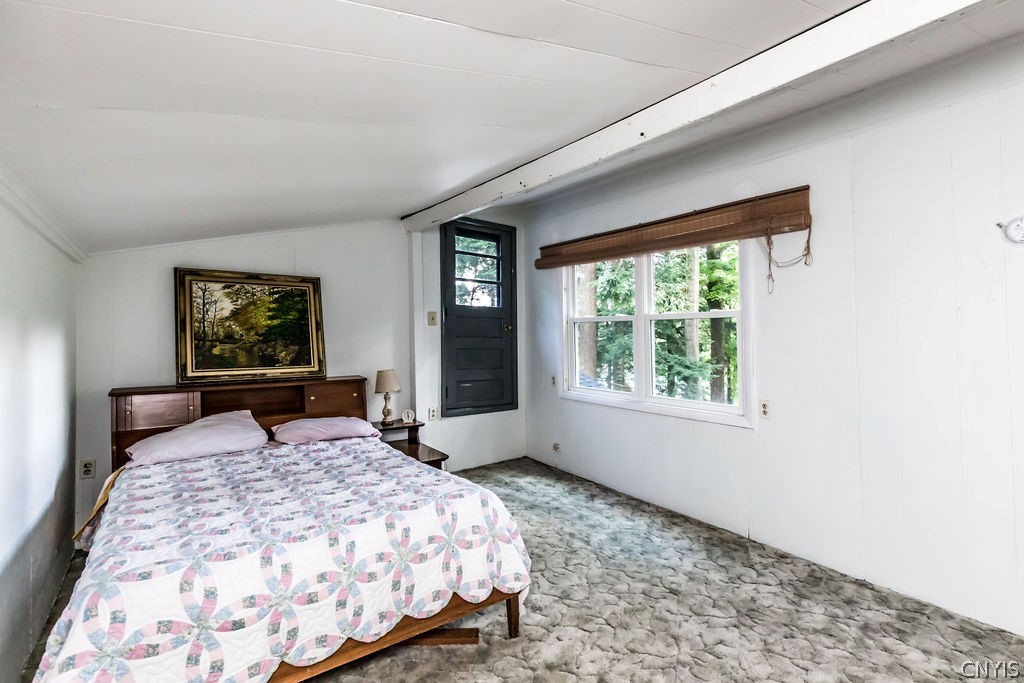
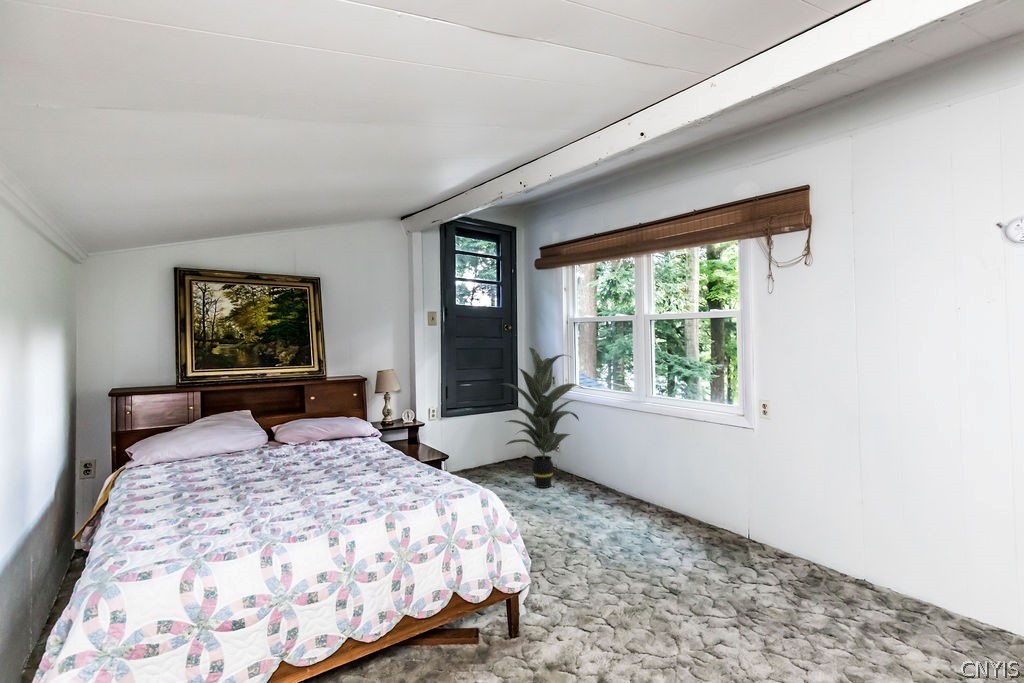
+ indoor plant (541, 415)
